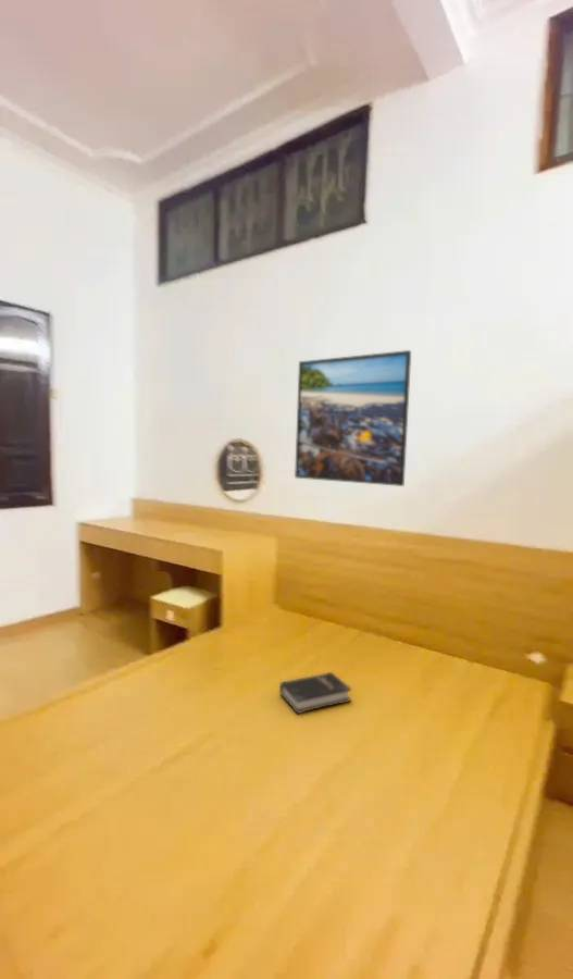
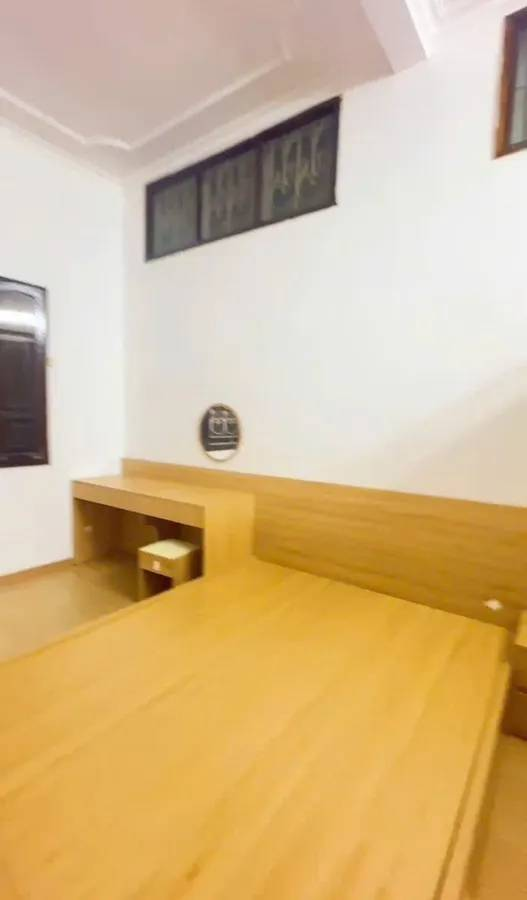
- hardback book (314, 691)
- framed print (348, 419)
